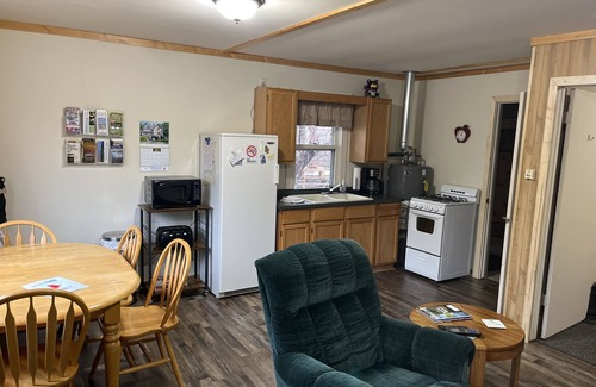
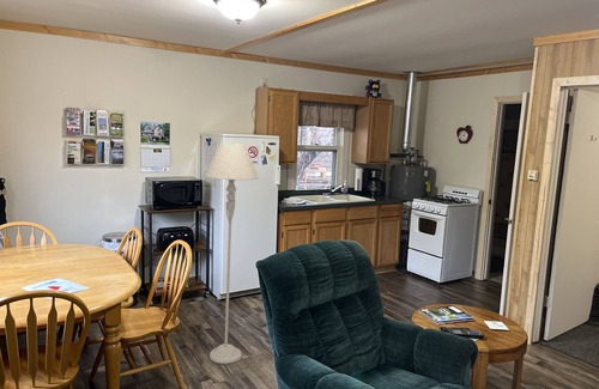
+ floor lamp (229, 253)
